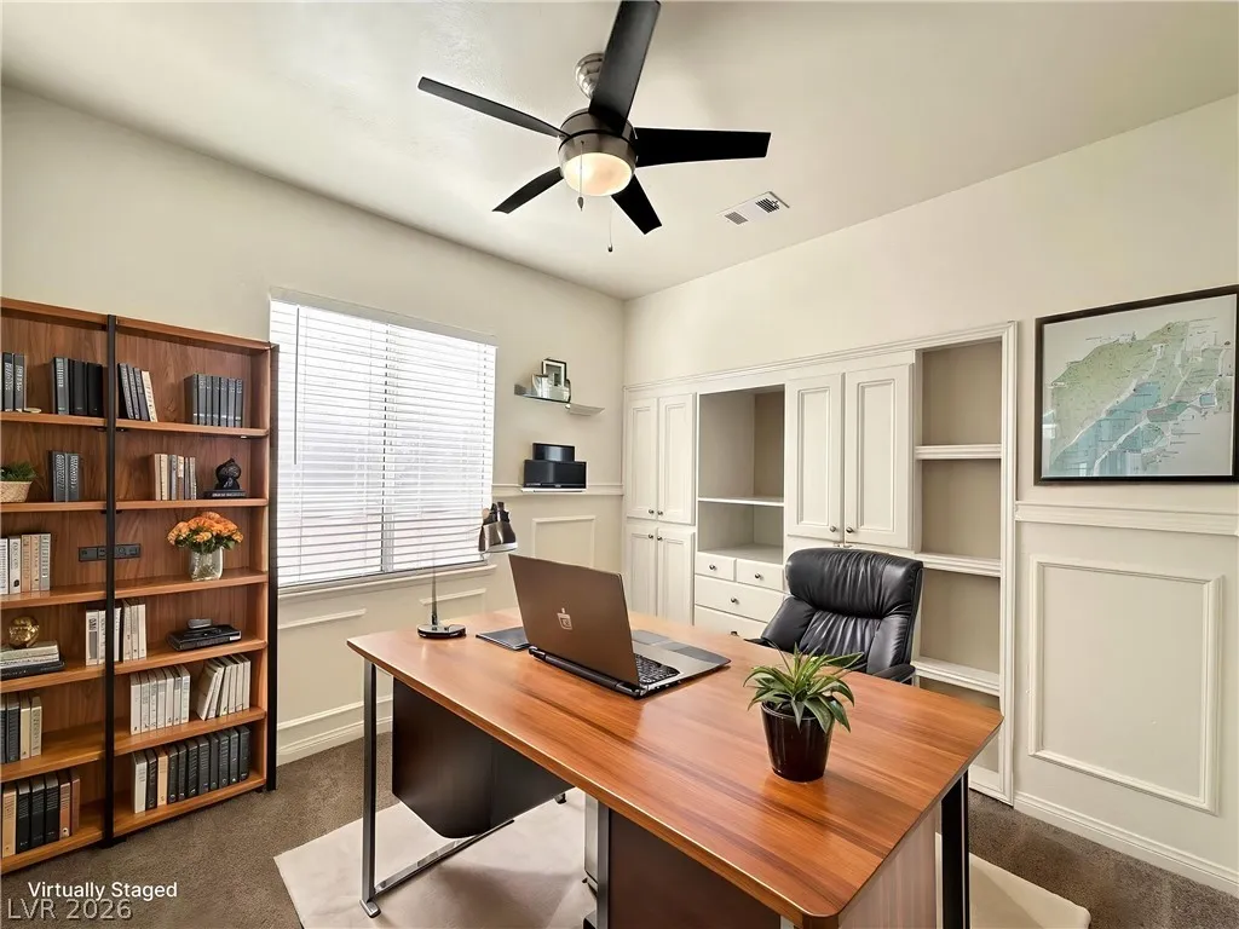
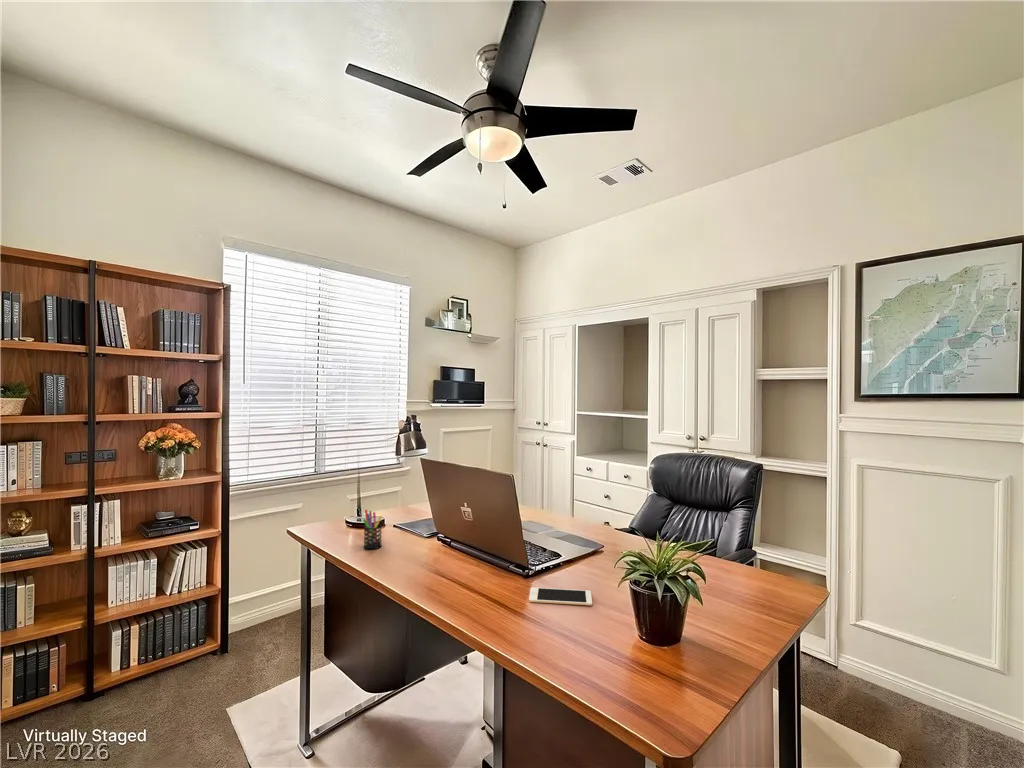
+ cell phone (560, 596)
+ pen holder (370, 528)
